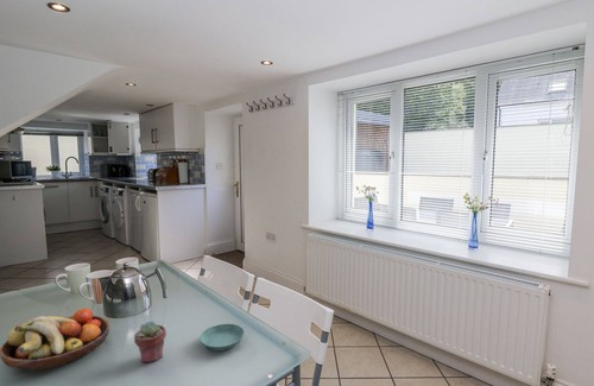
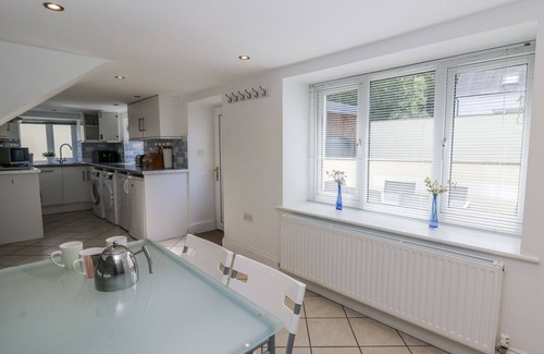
- fruit bowl (58, 331)
- potted succulent (150, 338)
- saucer (222, 337)
